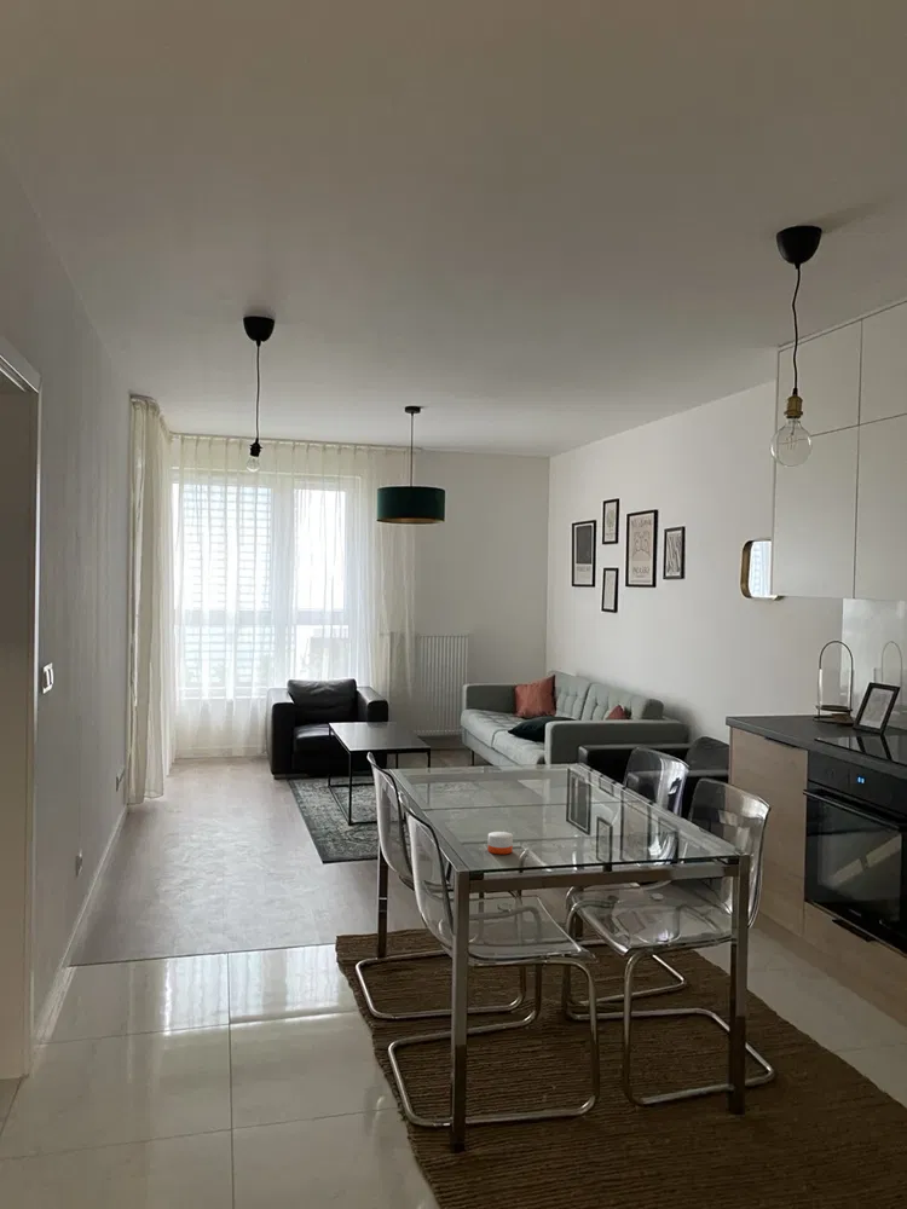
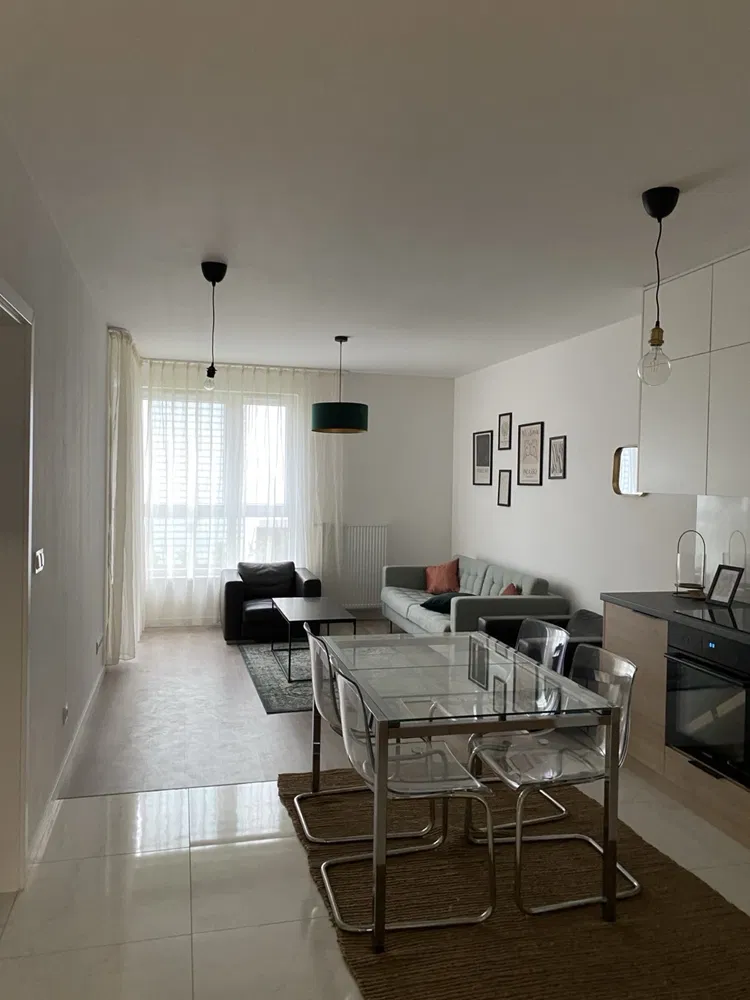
- candle (499, 833)
